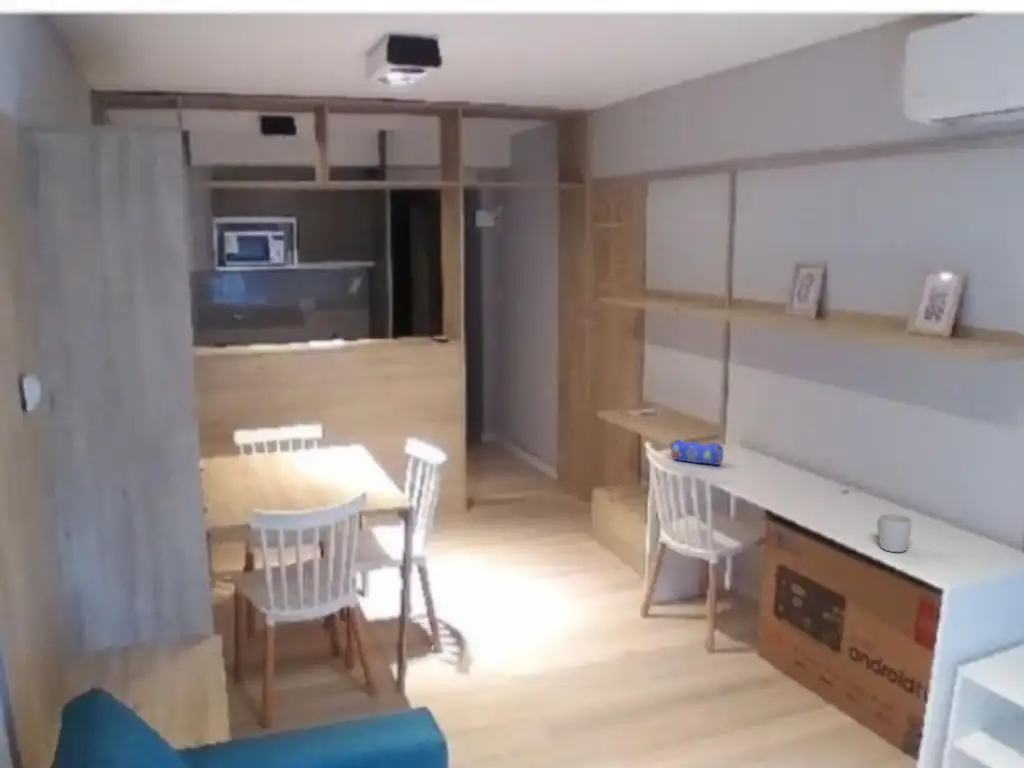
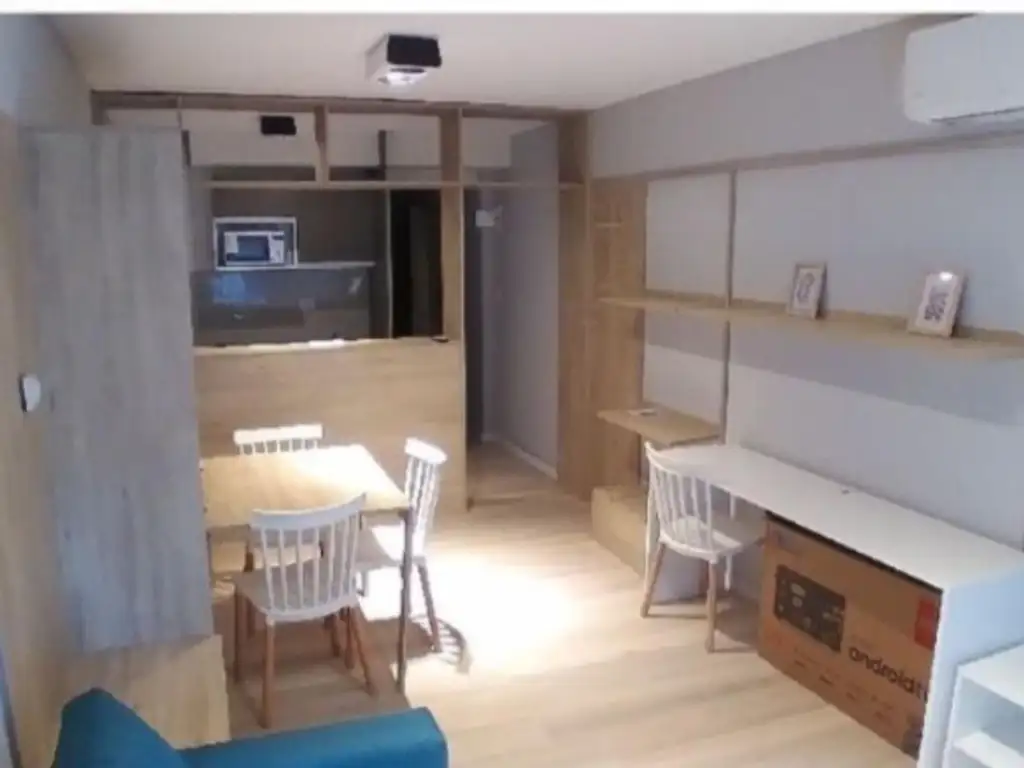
- mug (890, 531)
- pencil case (696, 451)
